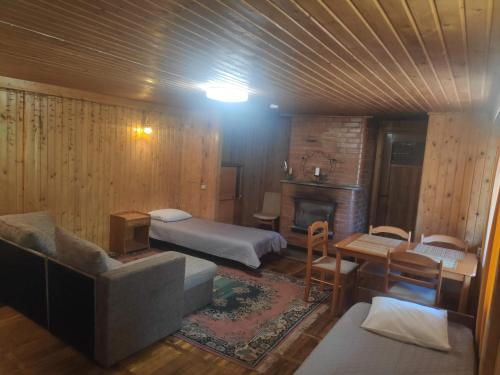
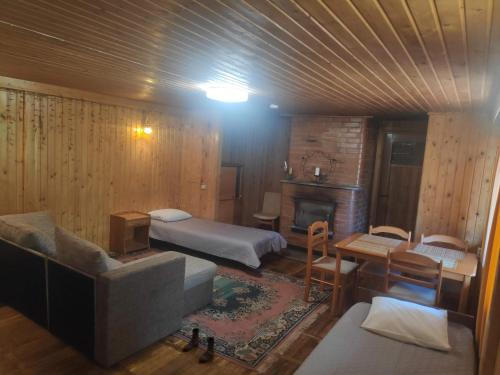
+ boots (198, 344)
